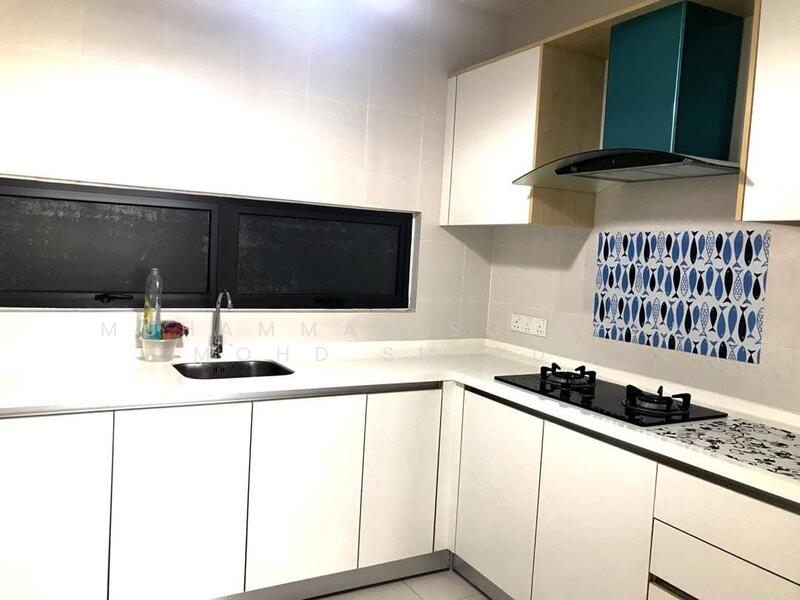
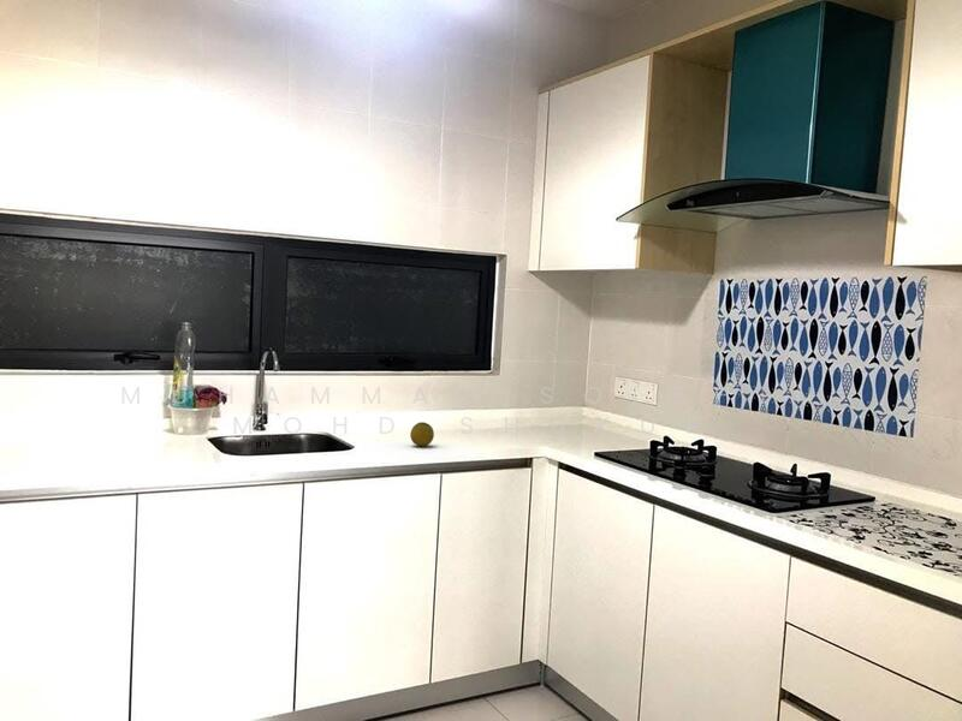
+ fruit (422, 434)
